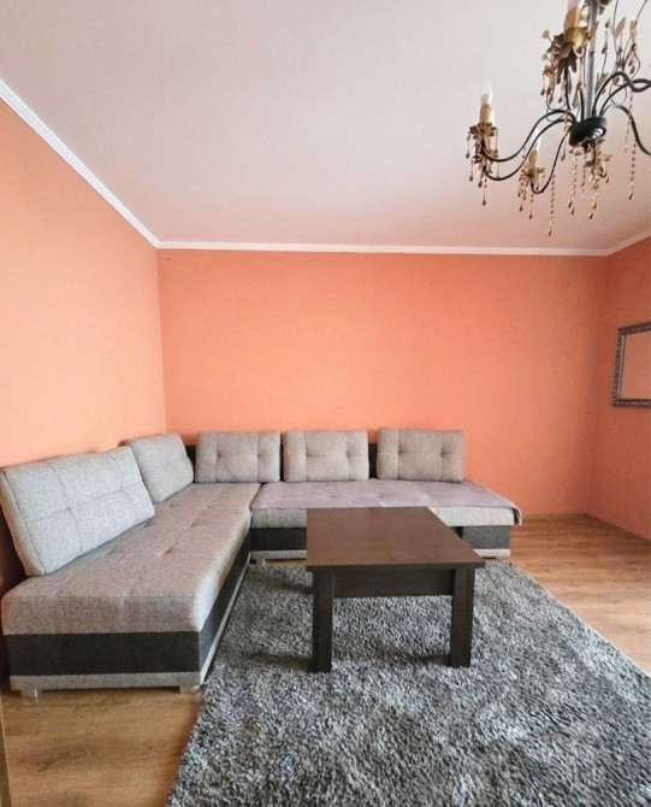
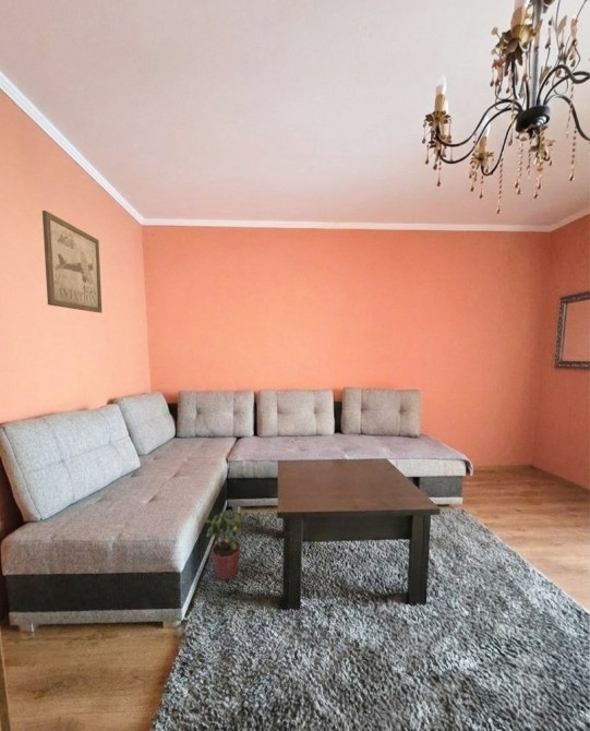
+ potted plant (224, 543)
+ wall art (75, 268)
